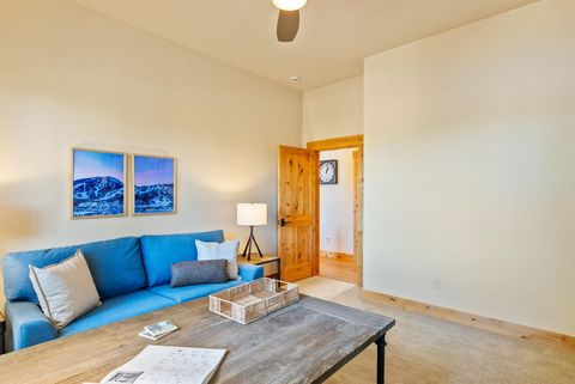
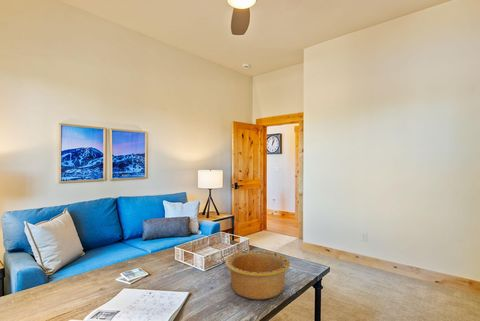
+ bowl (257, 274)
